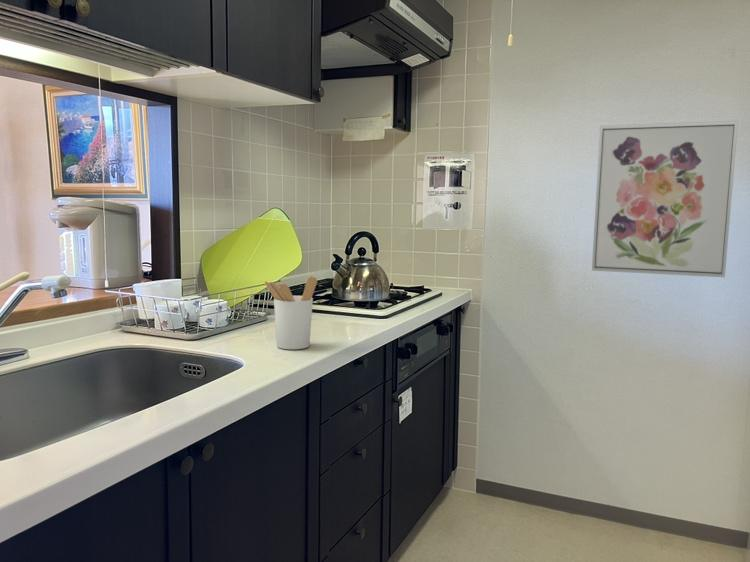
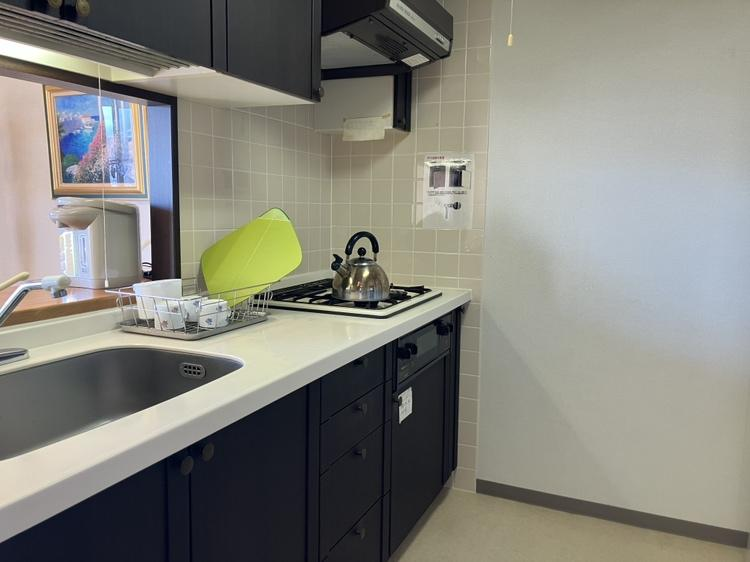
- utensil holder (288, 312)
- wall art (660, 199)
